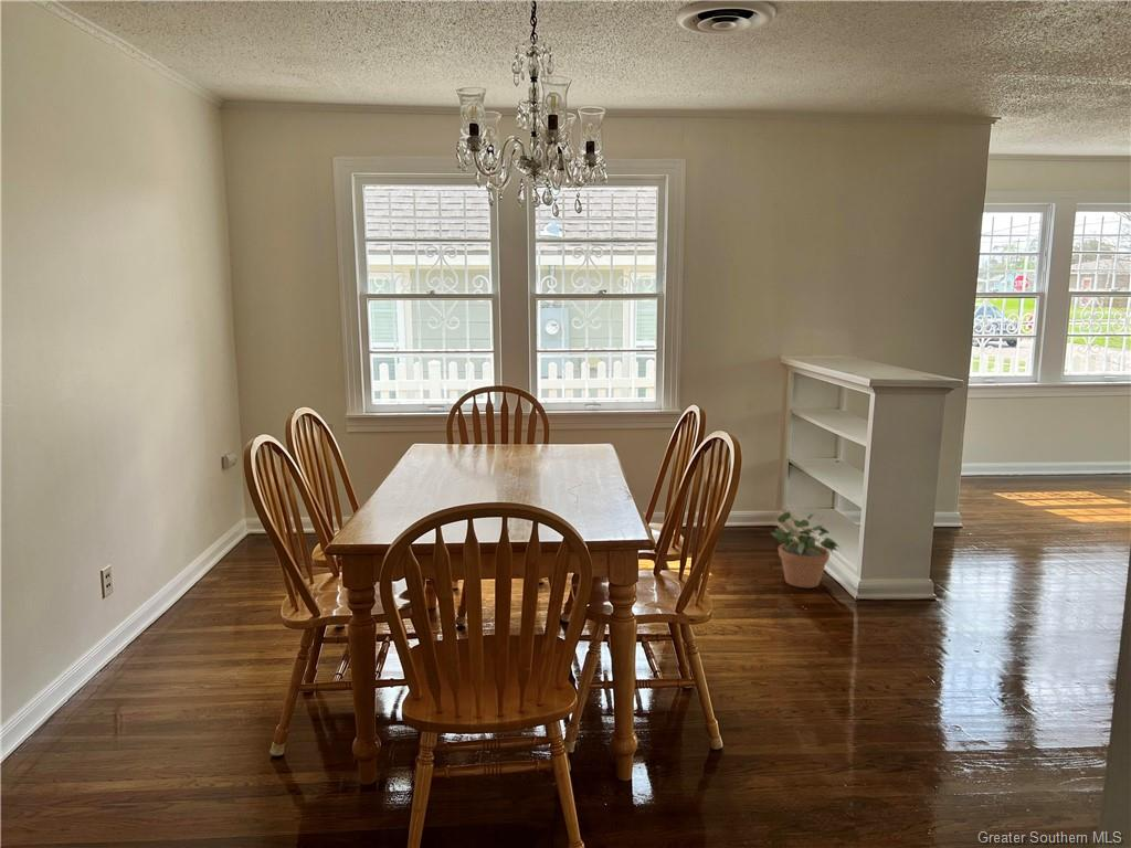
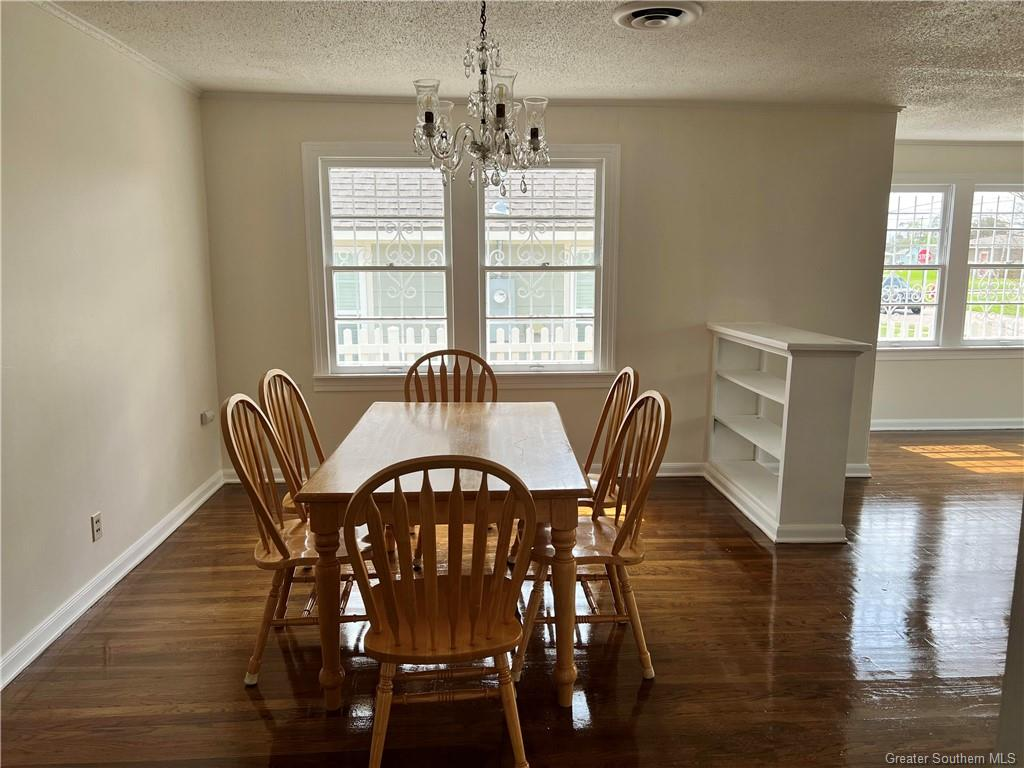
- potted plant (807, 551)
